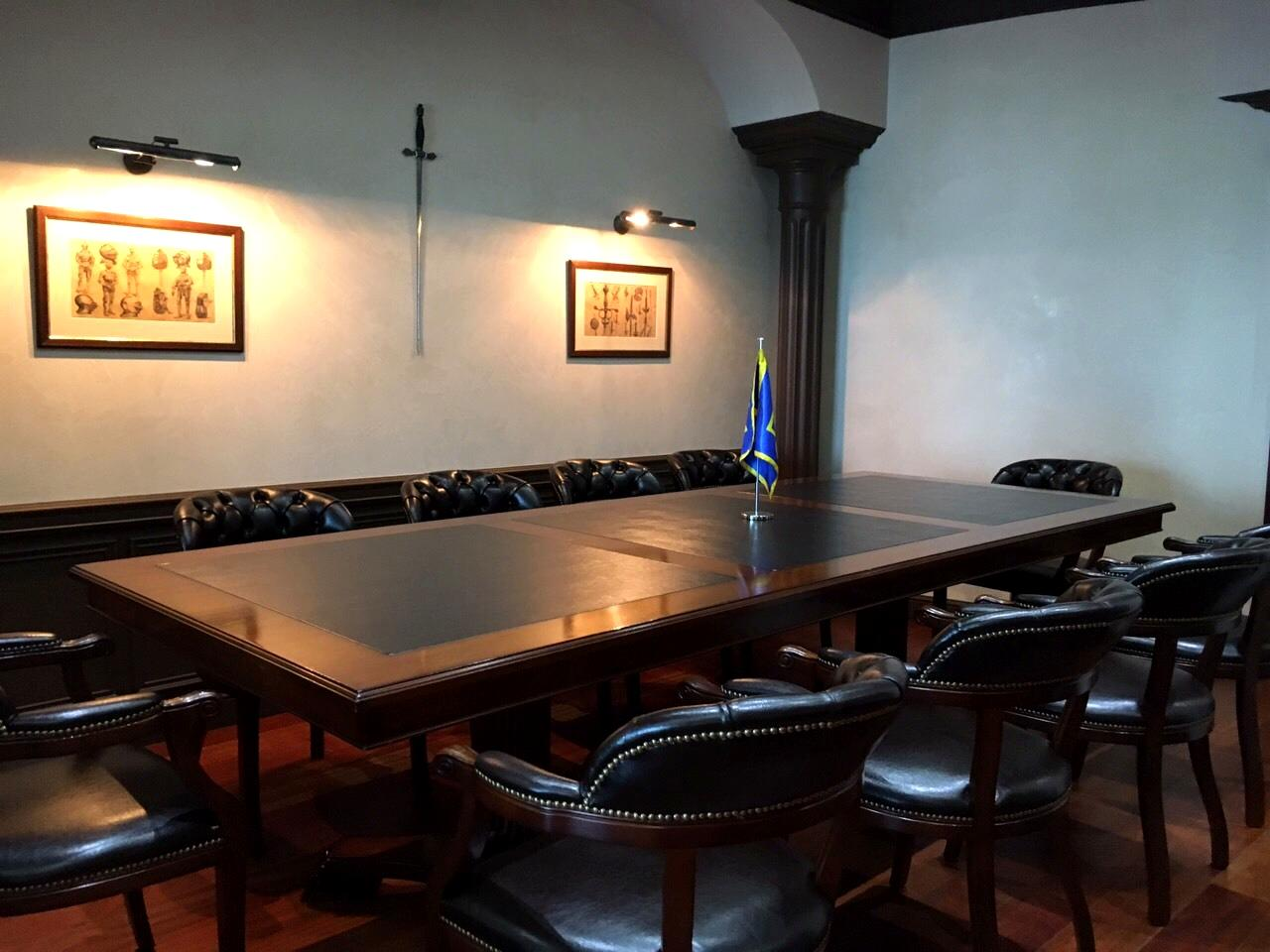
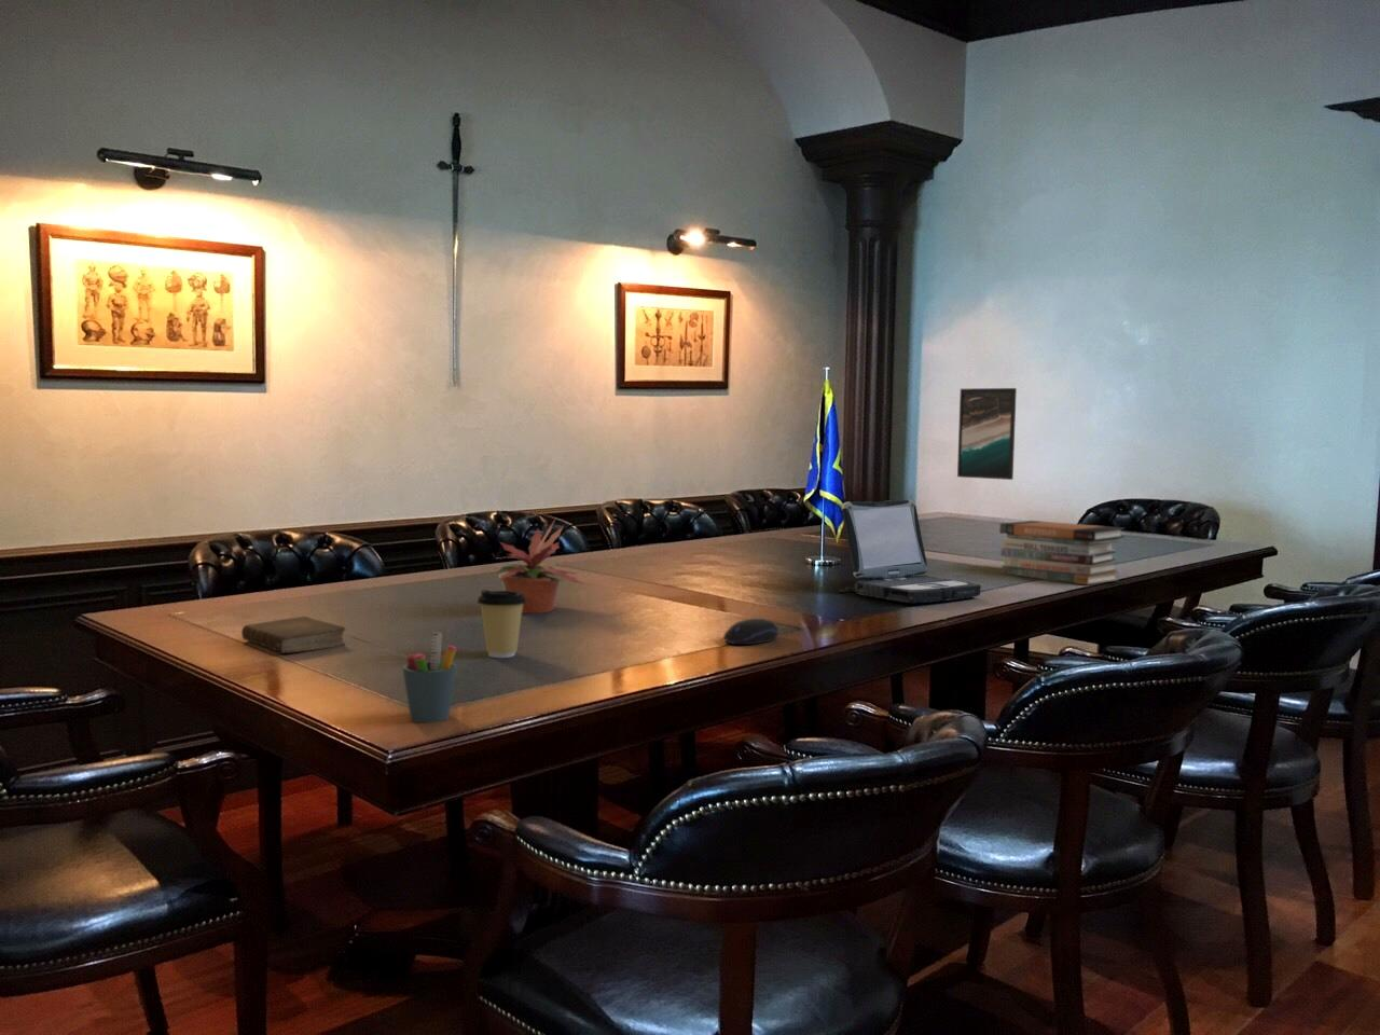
+ book (293, 633)
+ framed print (986, 434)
+ computer mouse (751, 629)
+ coffee cup (501, 622)
+ pen holder (430, 678)
+ laptop (906, 549)
+ book stack (1058, 551)
+ potted plant (532, 563)
